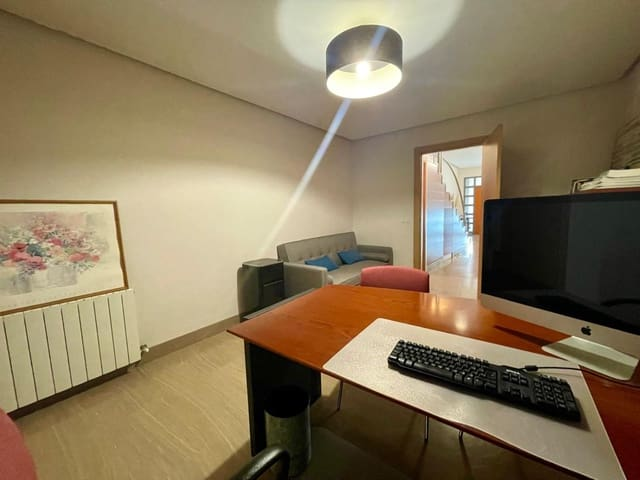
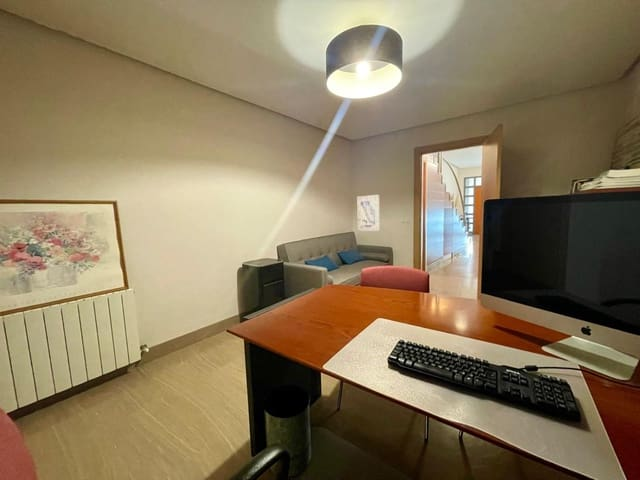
+ wall art (368, 213)
